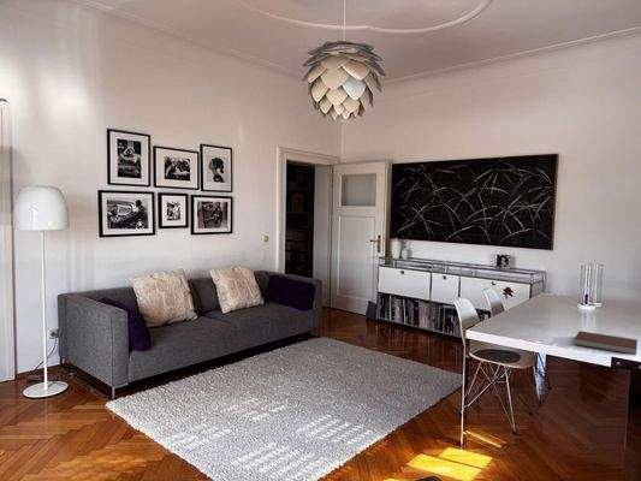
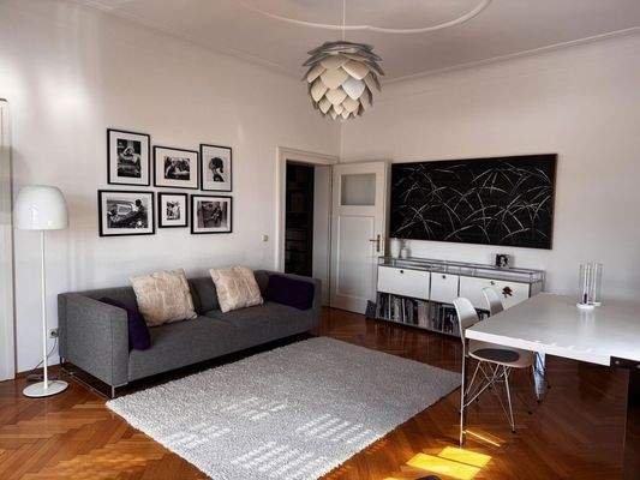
- notebook (605, 342)
